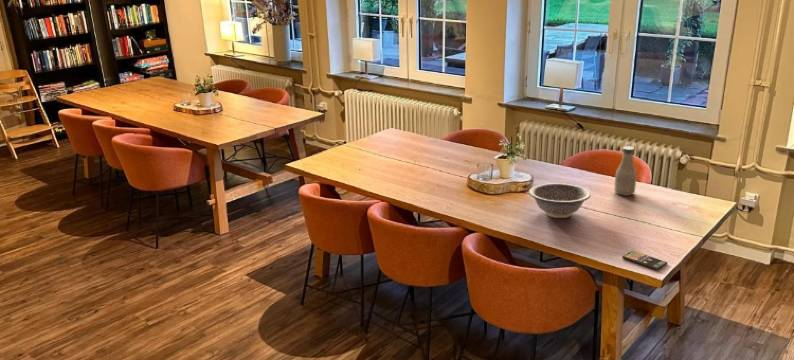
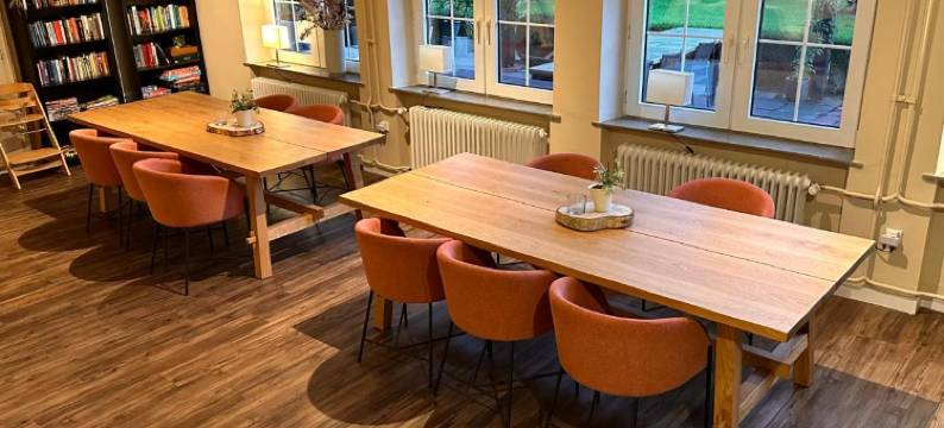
- bottle (626, 170)
- smartphone (644, 259)
- decorative bowl (559, 203)
